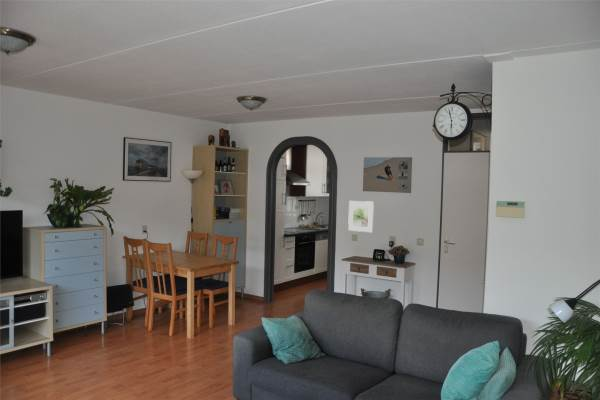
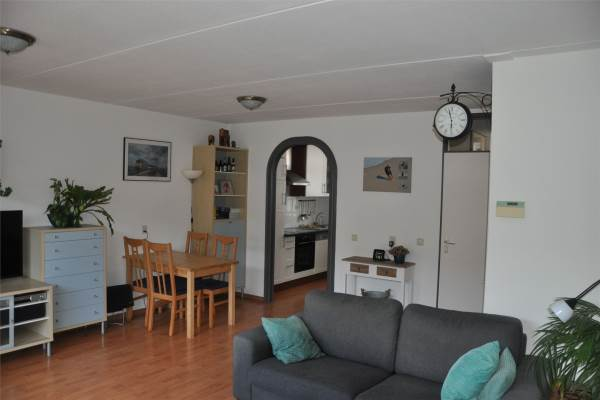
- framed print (360, 216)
